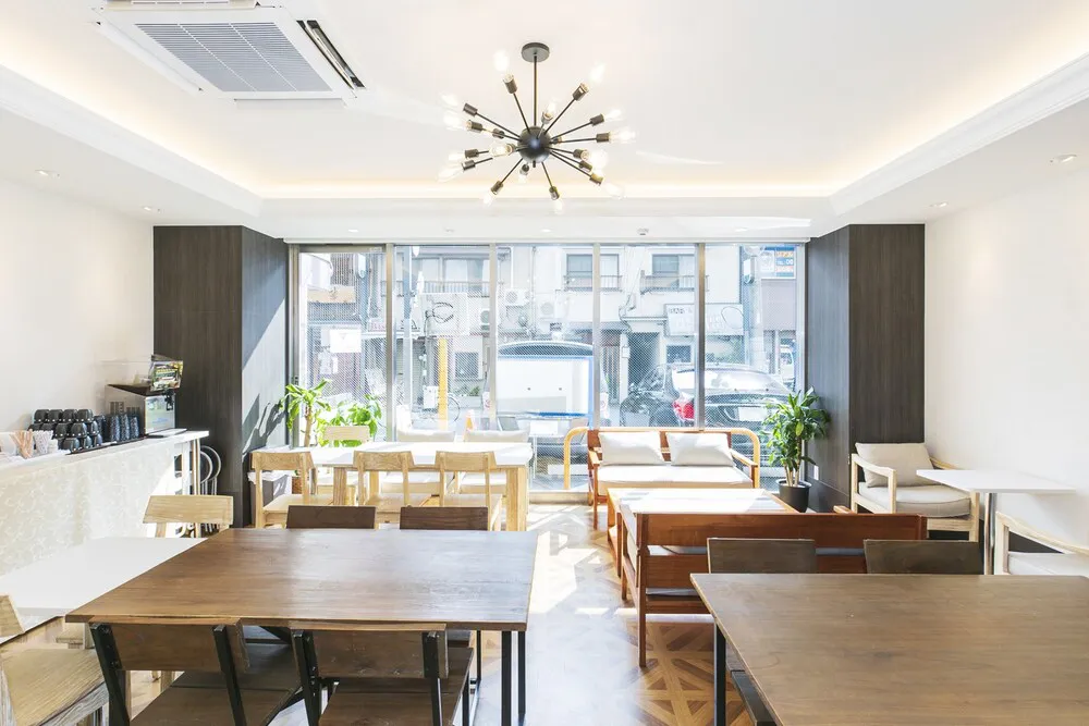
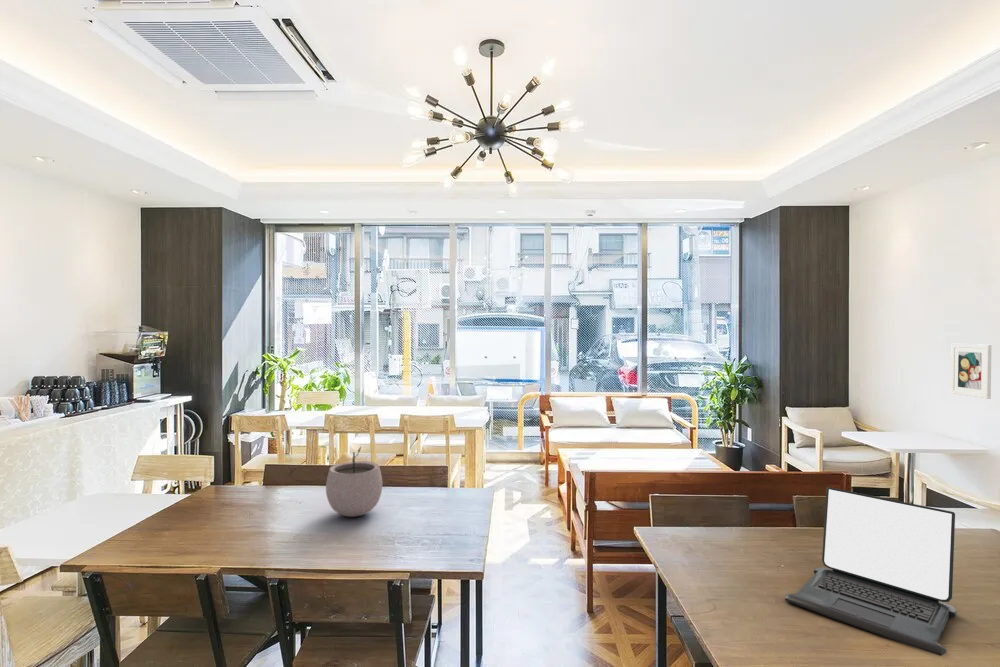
+ plant pot (354, 480)
+ laptop (872, 558)
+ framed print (970, 370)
